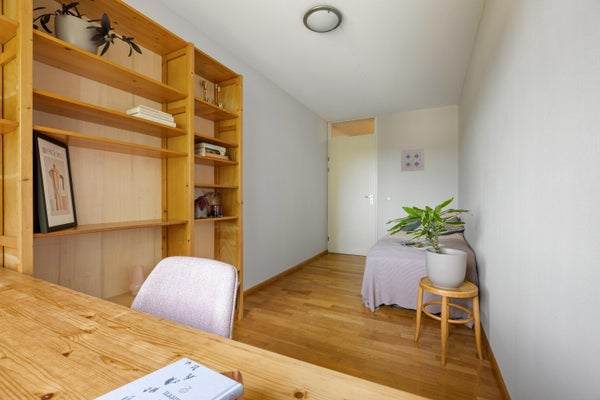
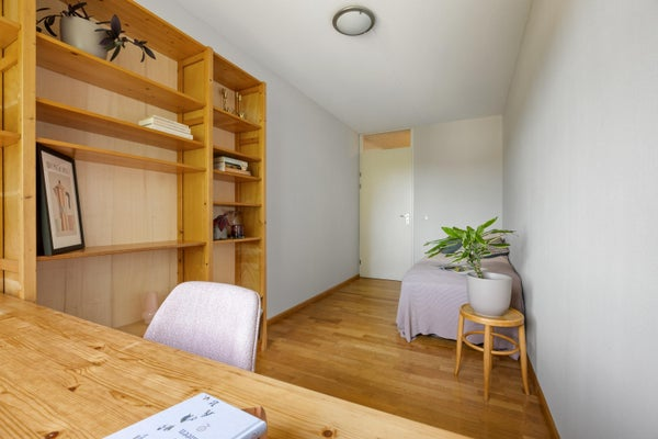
- wall art (412, 160)
